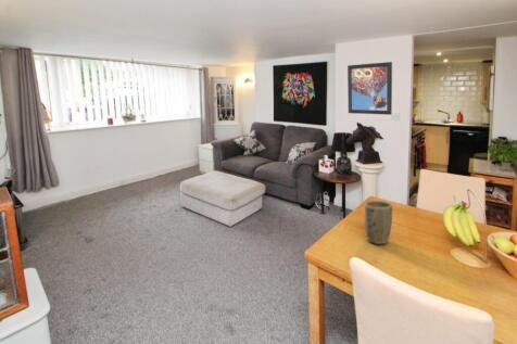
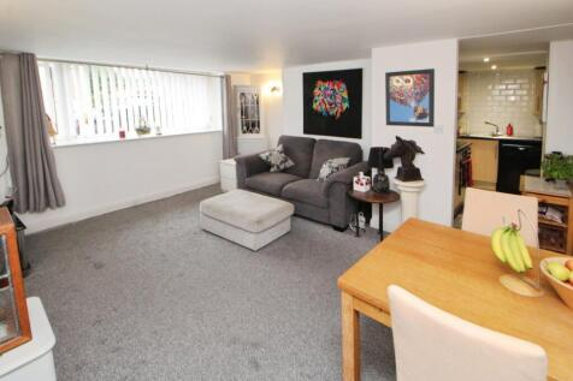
- plant pot (378, 222)
